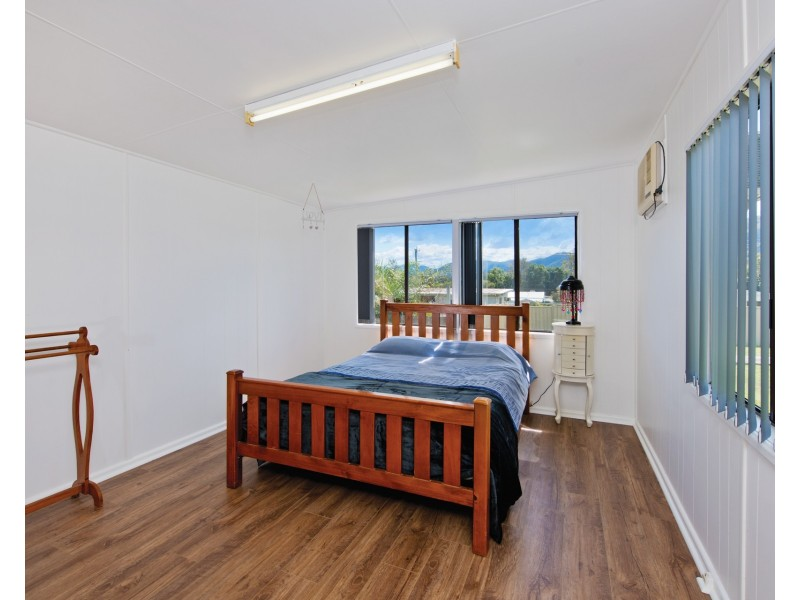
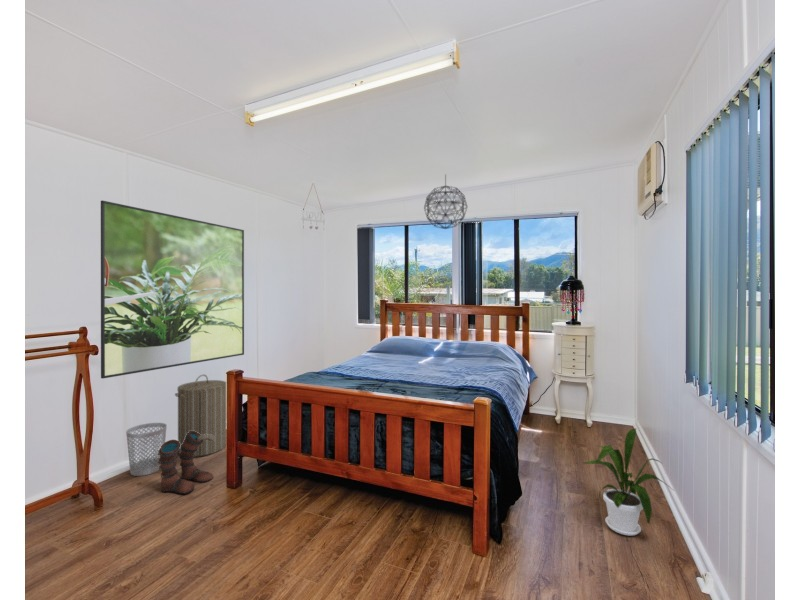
+ wastebasket (146, 448)
+ pendant light (445, 201)
+ laundry hamper (202, 411)
+ house plant (622, 480)
+ boots (190, 457)
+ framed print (184, 291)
